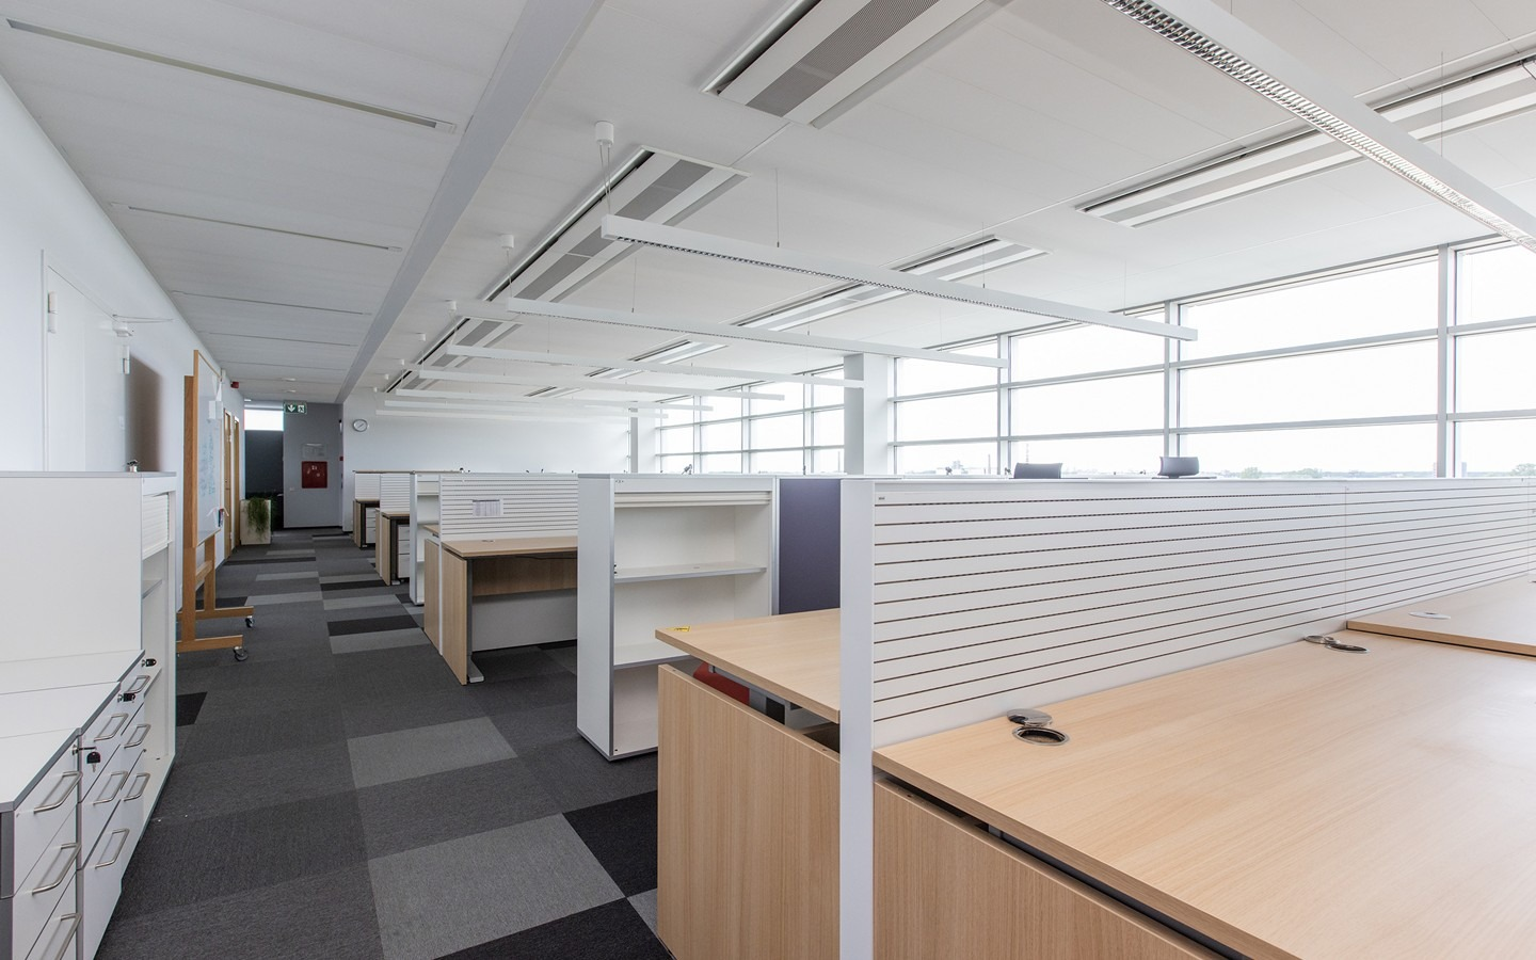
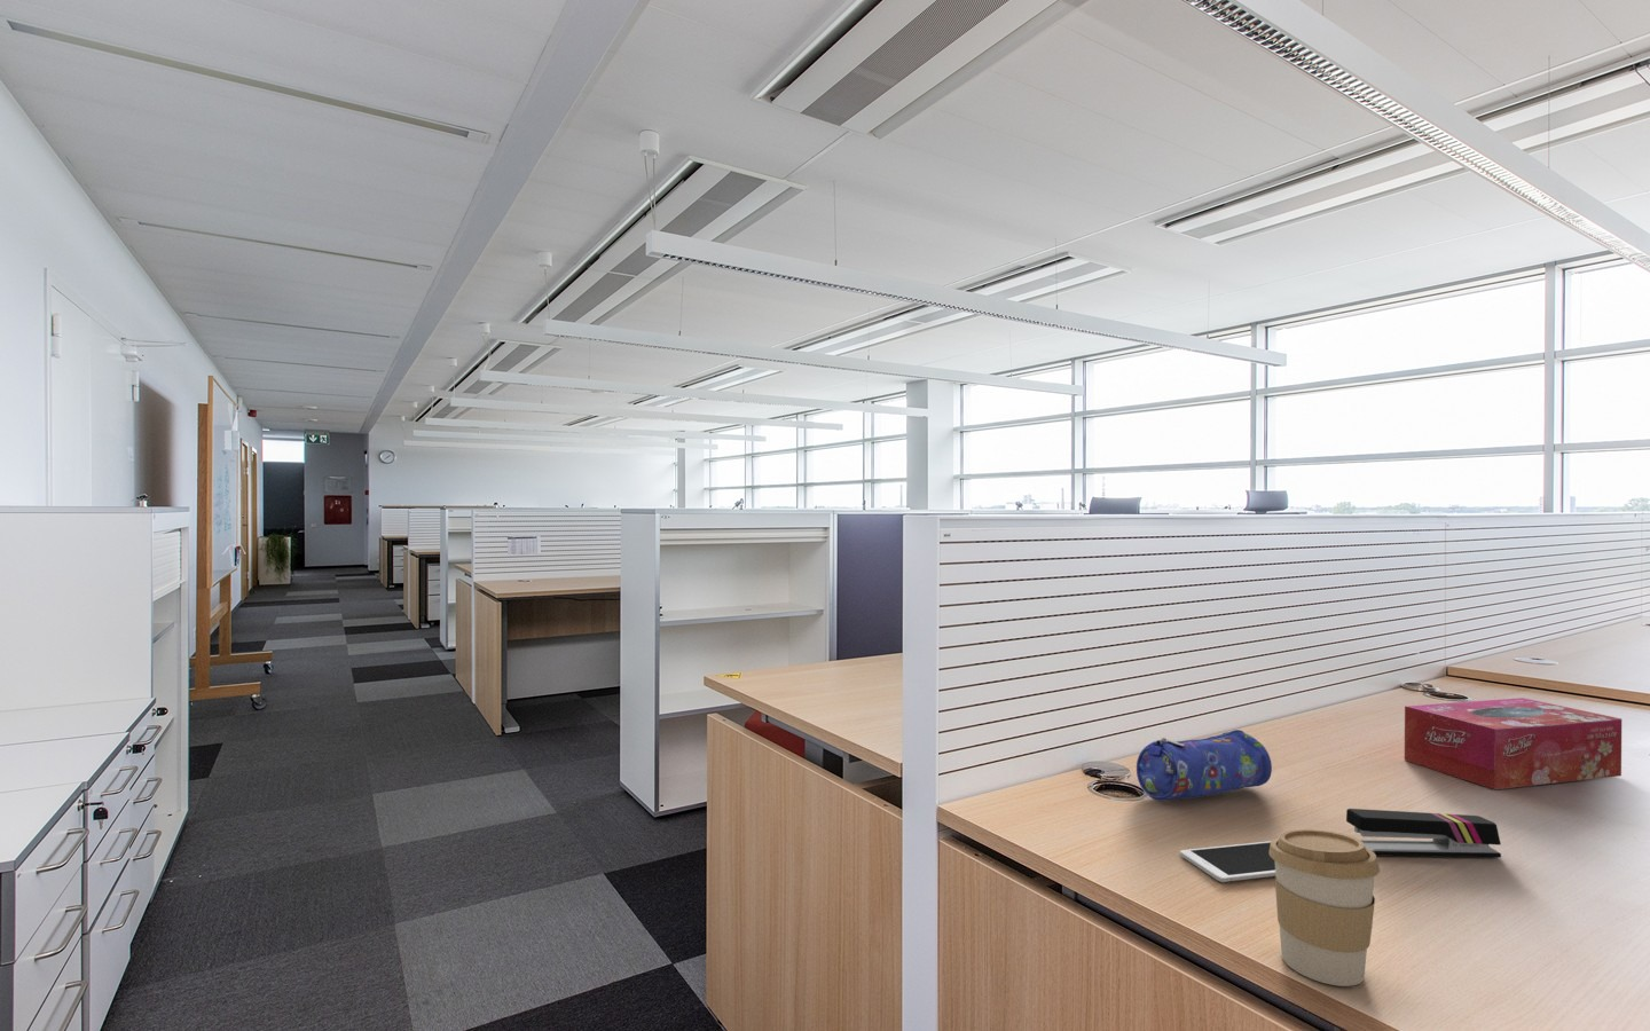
+ tissue box (1509, 739)
+ coffee cup (1321, 900)
+ stapler (1421, 831)
+ pencil case (1202, 763)
+ cell phone (1252, 860)
